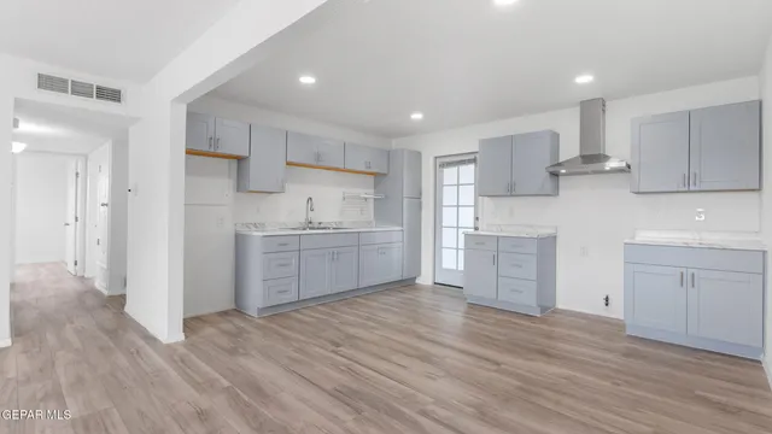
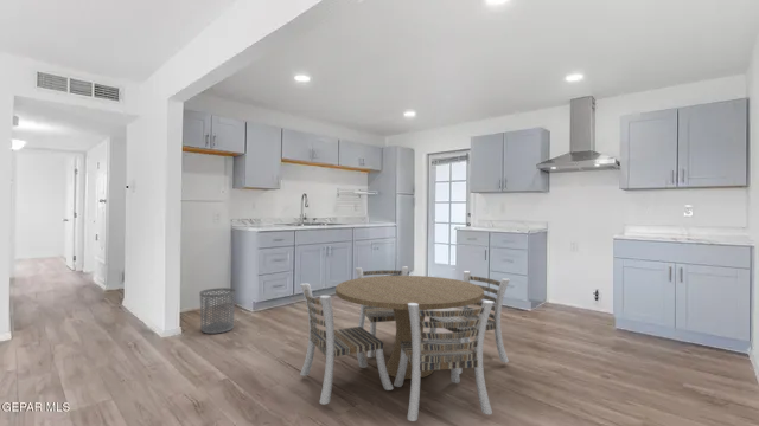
+ waste bin (217, 309)
+ dining table (407, 325)
